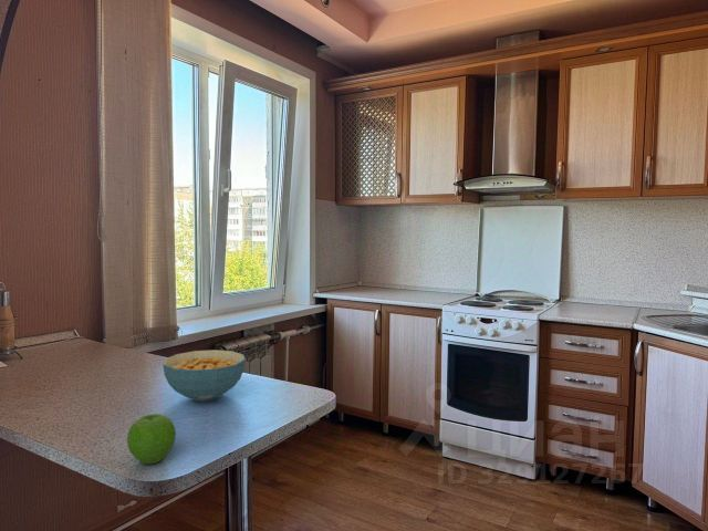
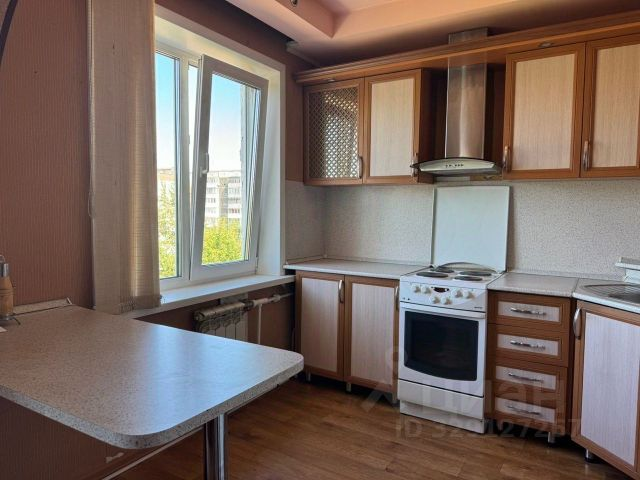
- cereal bowl (205, 378)
- fruit (152, 438)
